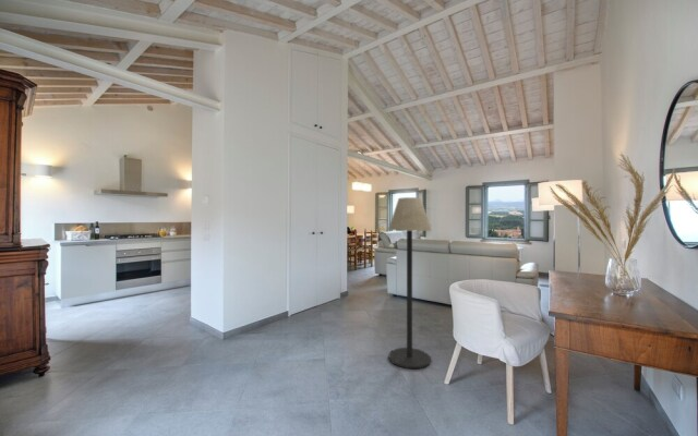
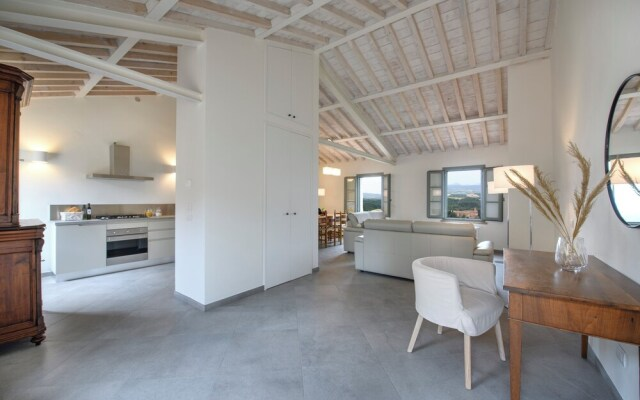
- floor lamp (409, 278)
